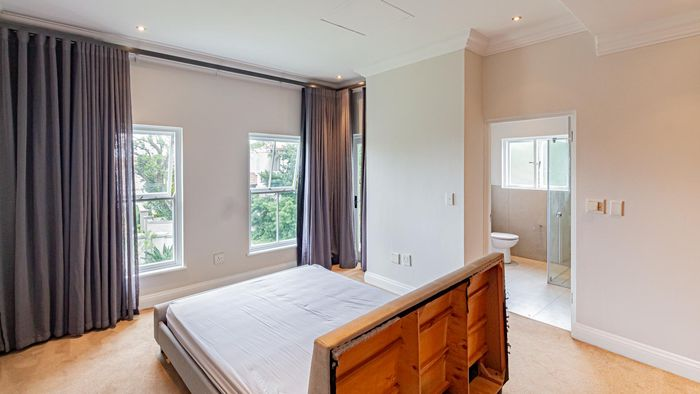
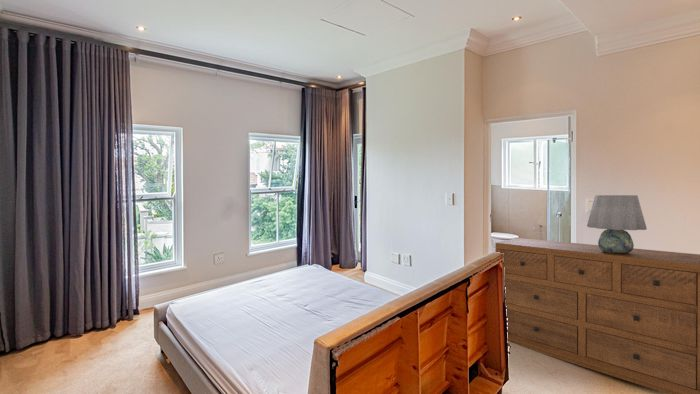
+ table lamp (615, 223)
+ dresser (590, 303)
